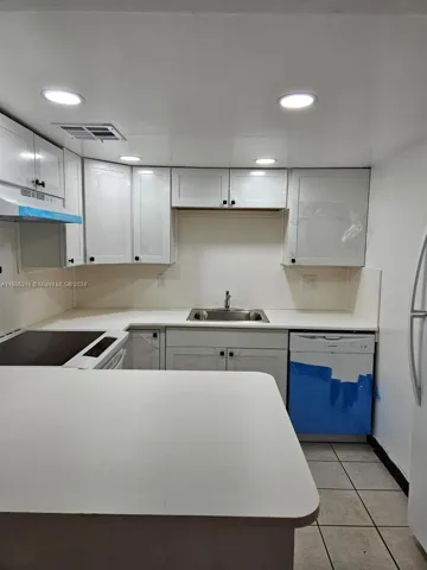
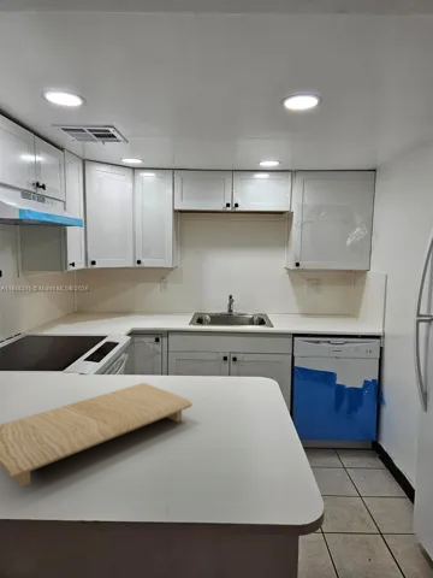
+ cutting board (93, 424)
